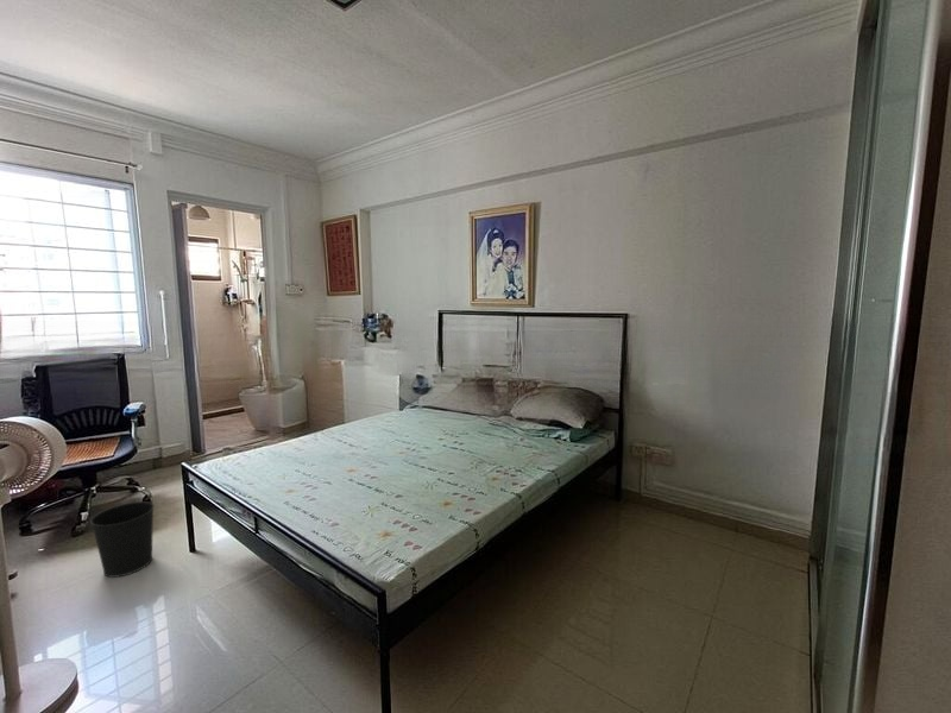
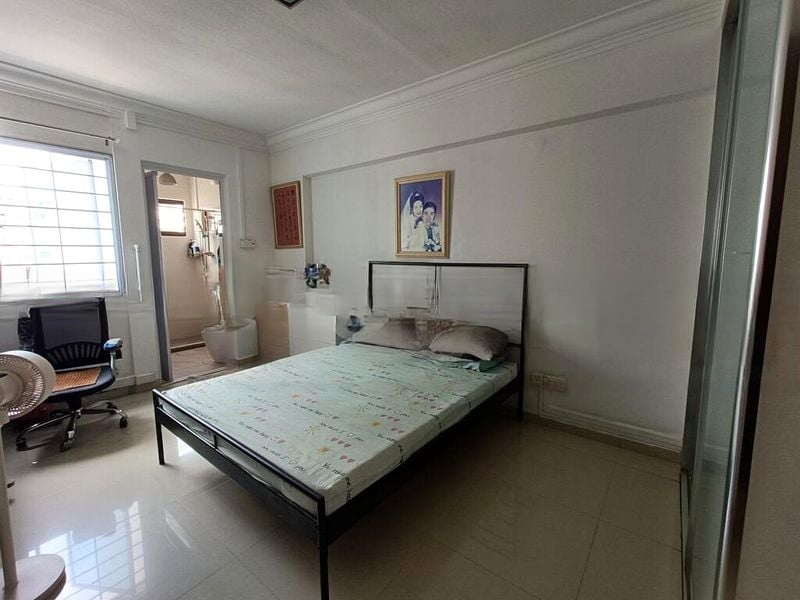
- wastebasket (126, 538)
